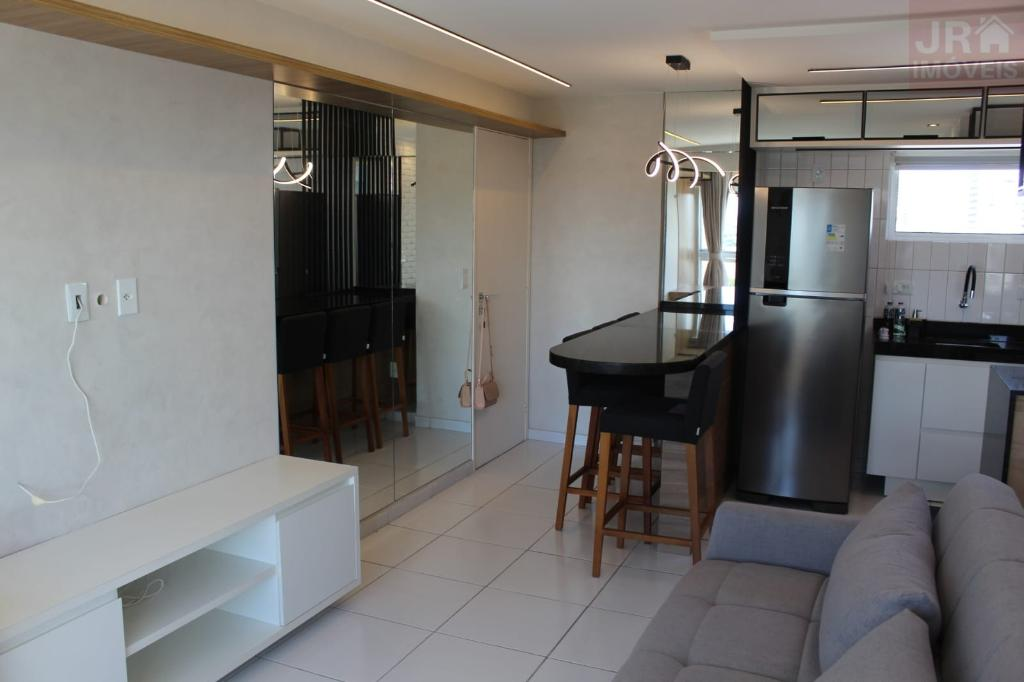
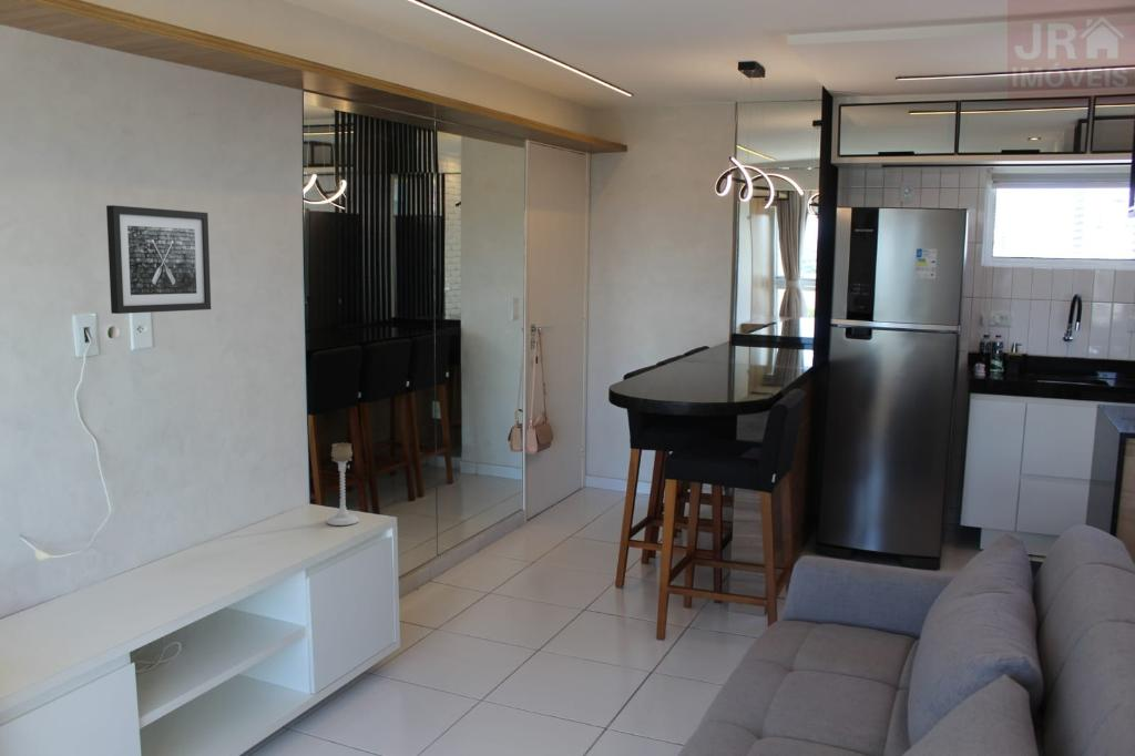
+ candle holder (341, 482)
+ wall art (162, 260)
